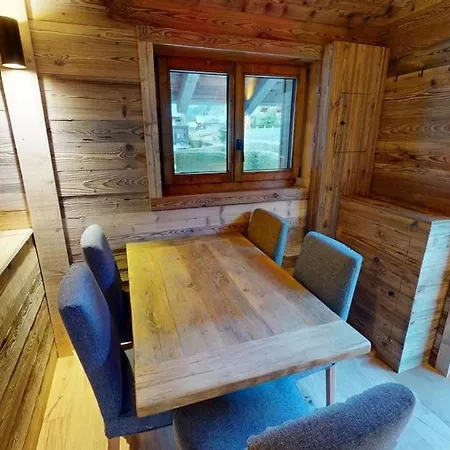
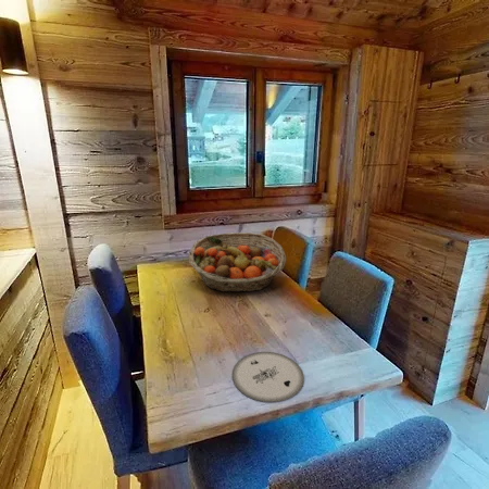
+ plate (267, 373)
+ fruit basket (237, 261)
